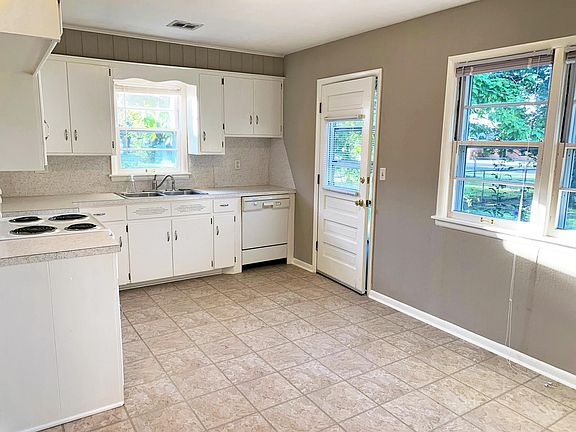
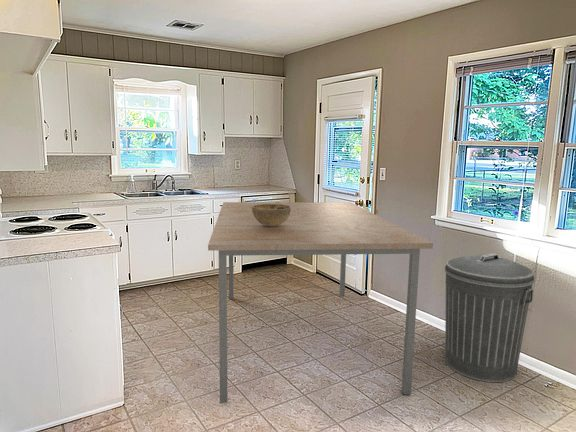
+ dining table (299, 254)
+ trash can (484, 311)
+ decorative bowl (271, 215)
